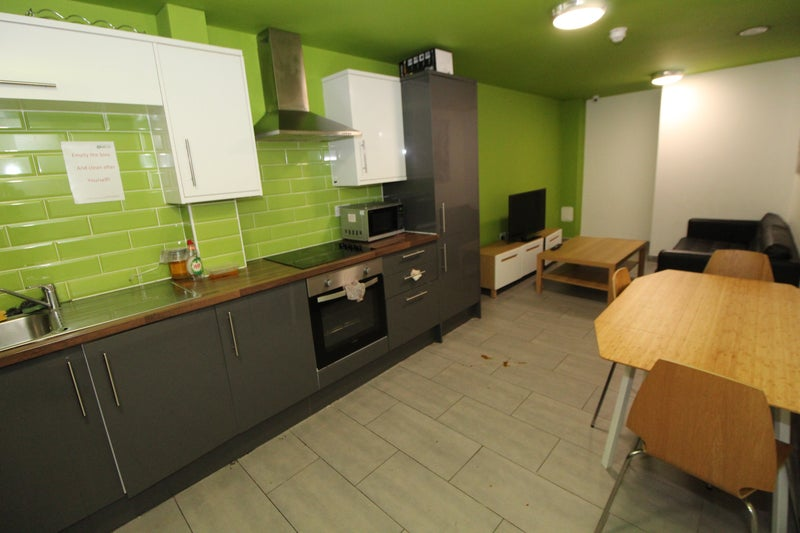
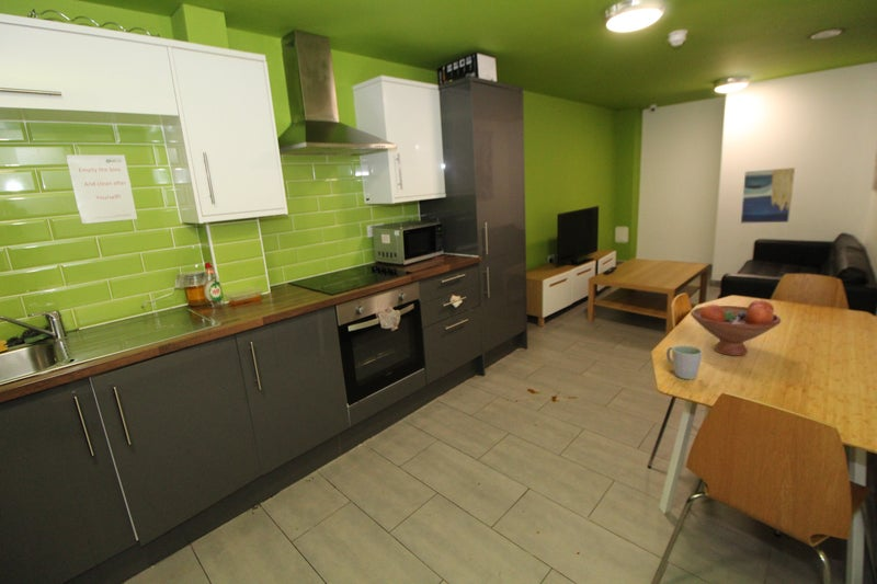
+ mug (682, 360)
+ wall art (766, 196)
+ fruit bowl (732, 325)
